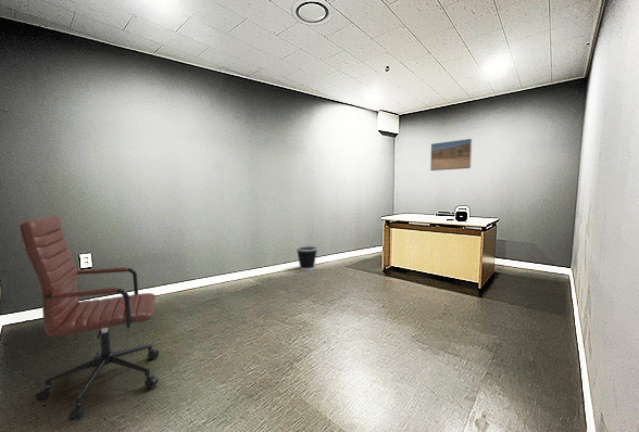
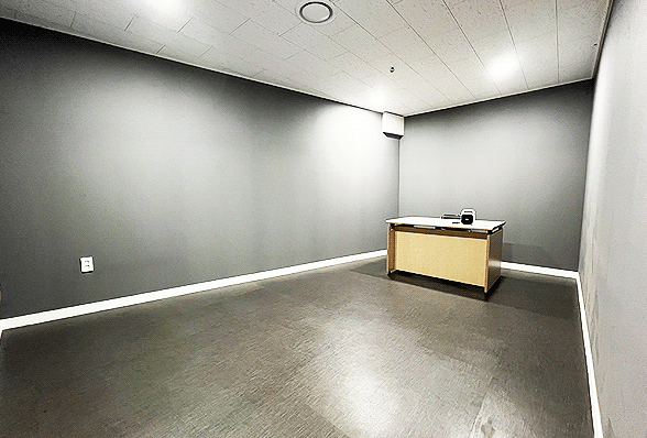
- wastebasket (306, 257)
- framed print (450, 155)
- chair (97, 302)
